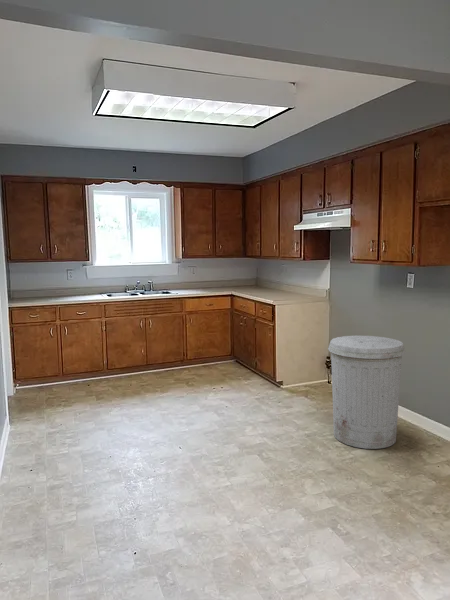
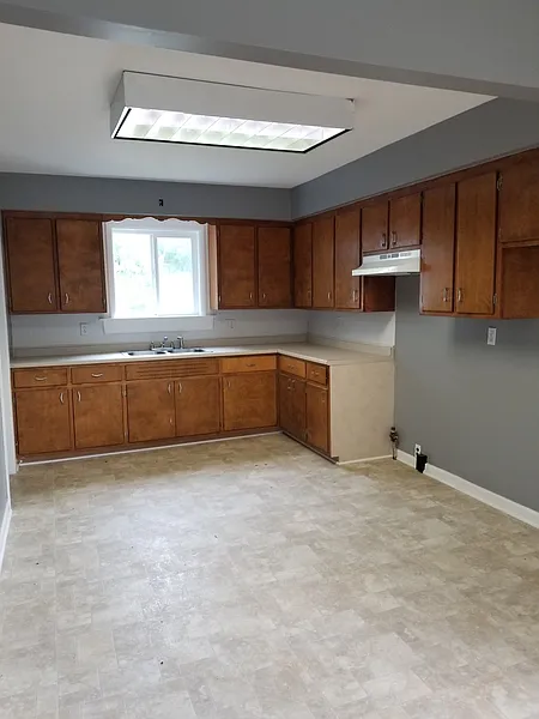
- trash can (365, 388)
